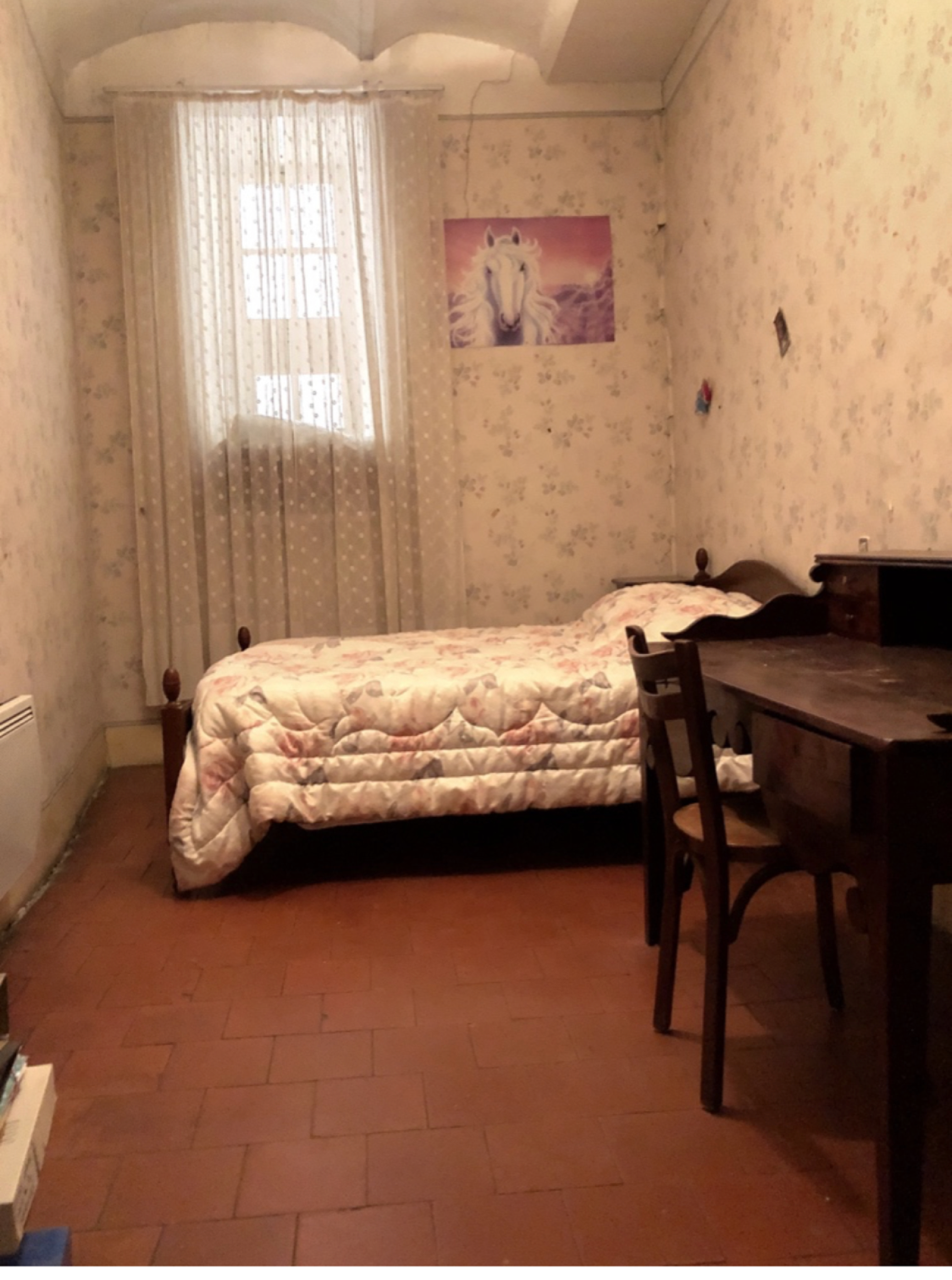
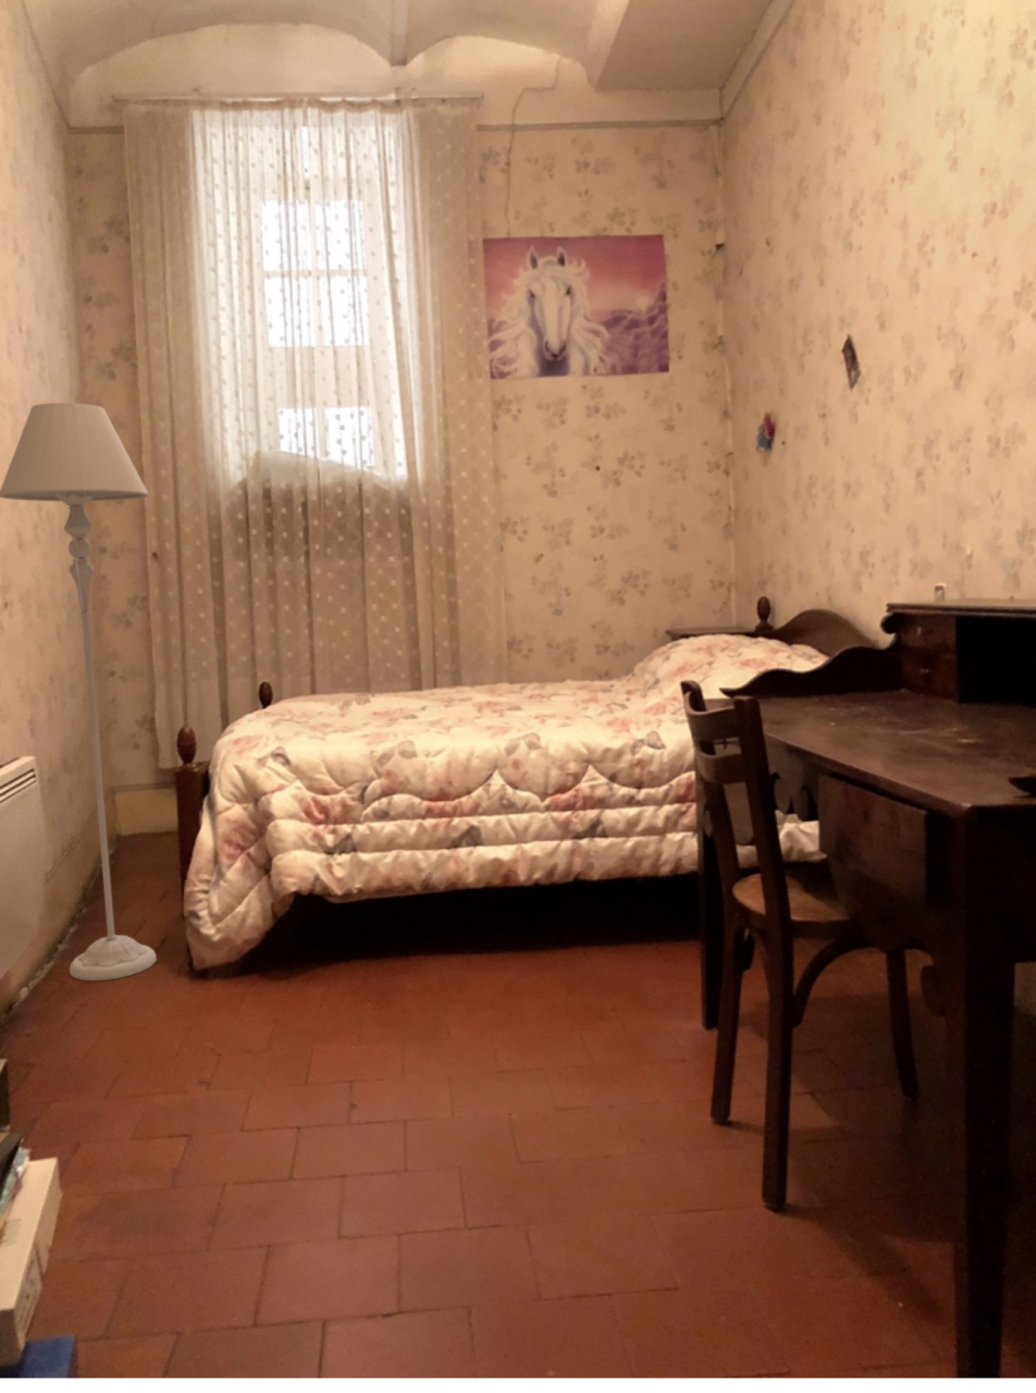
+ floor lamp (91, 695)
